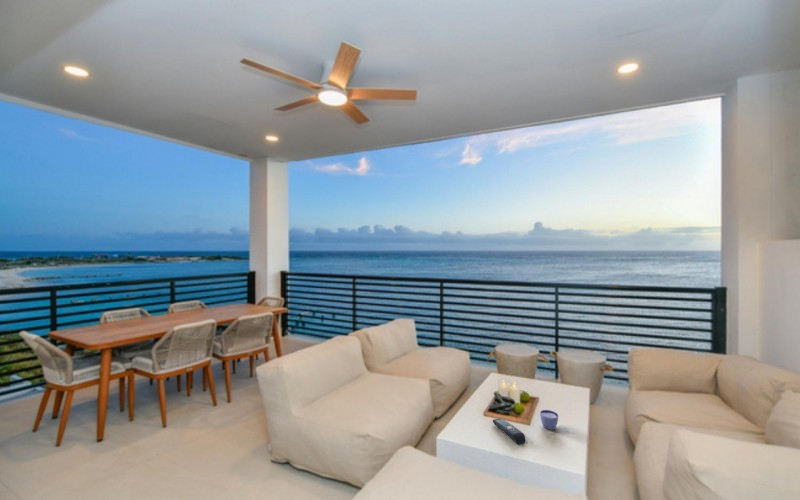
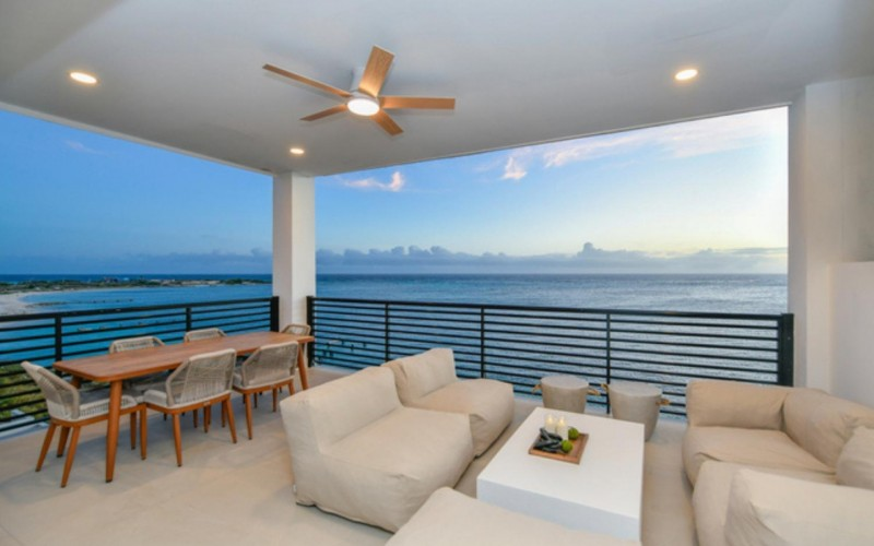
- remote control (508, 429)
- cup (550, 419)
